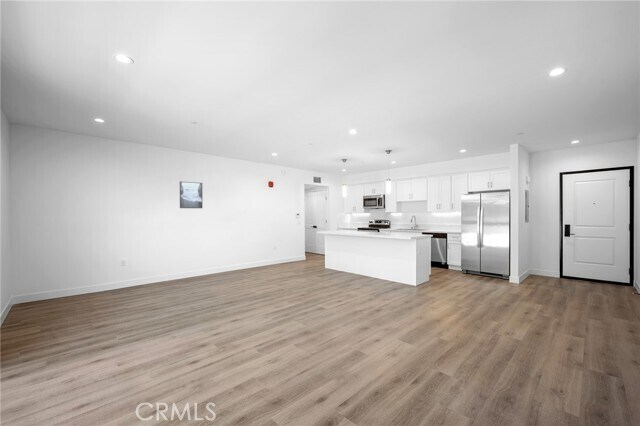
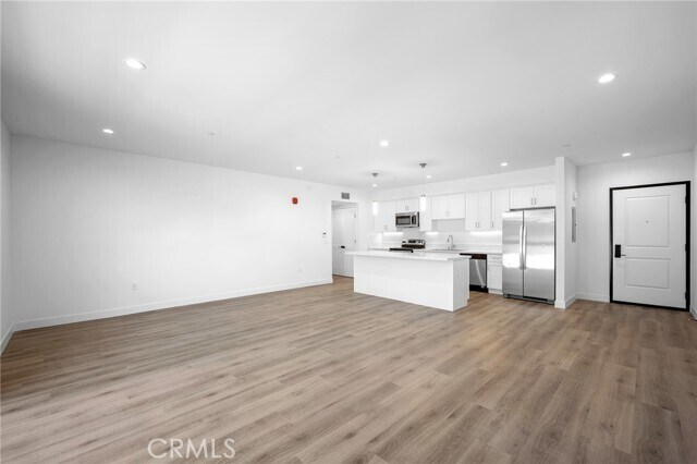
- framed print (191, 195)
